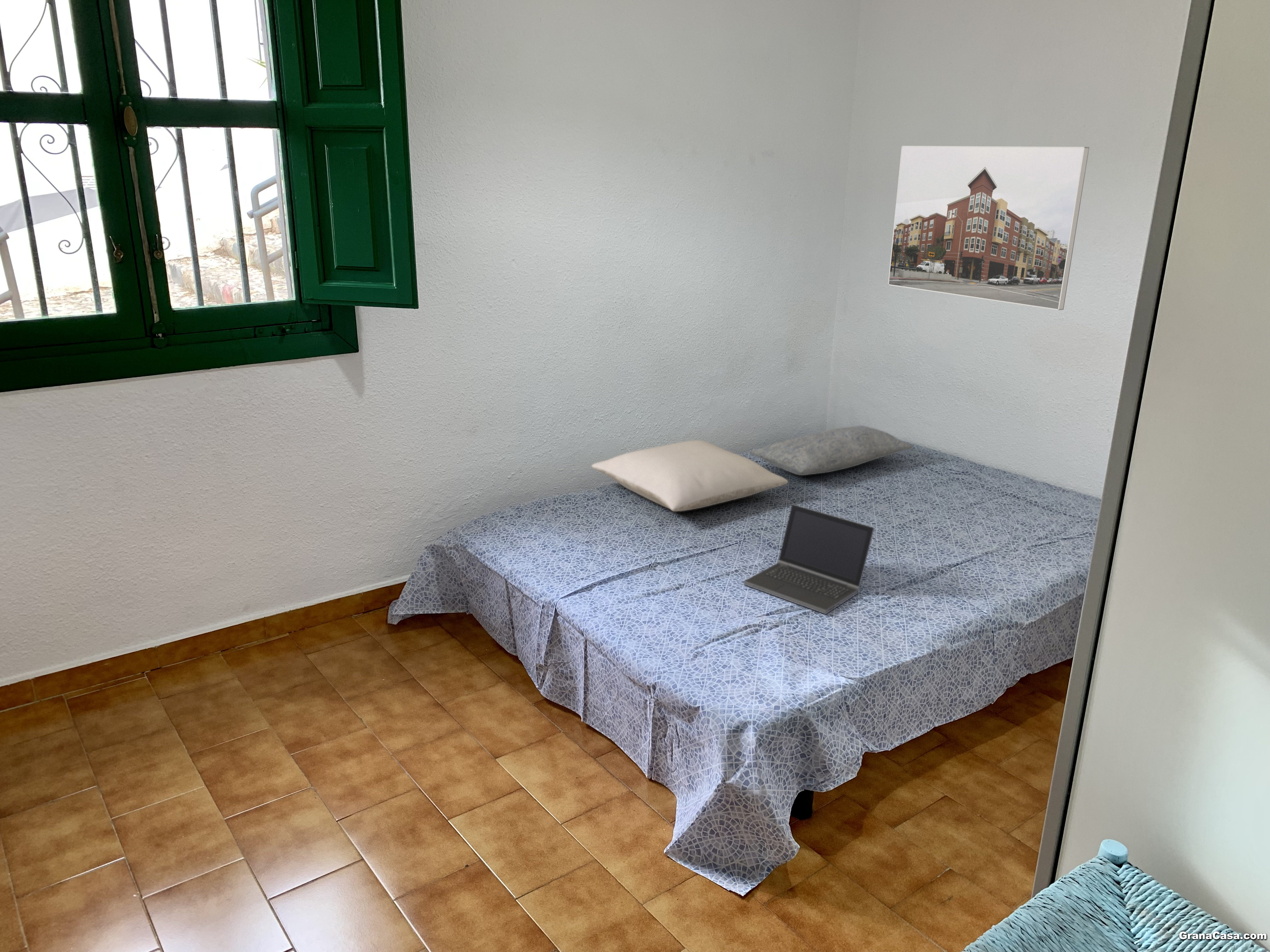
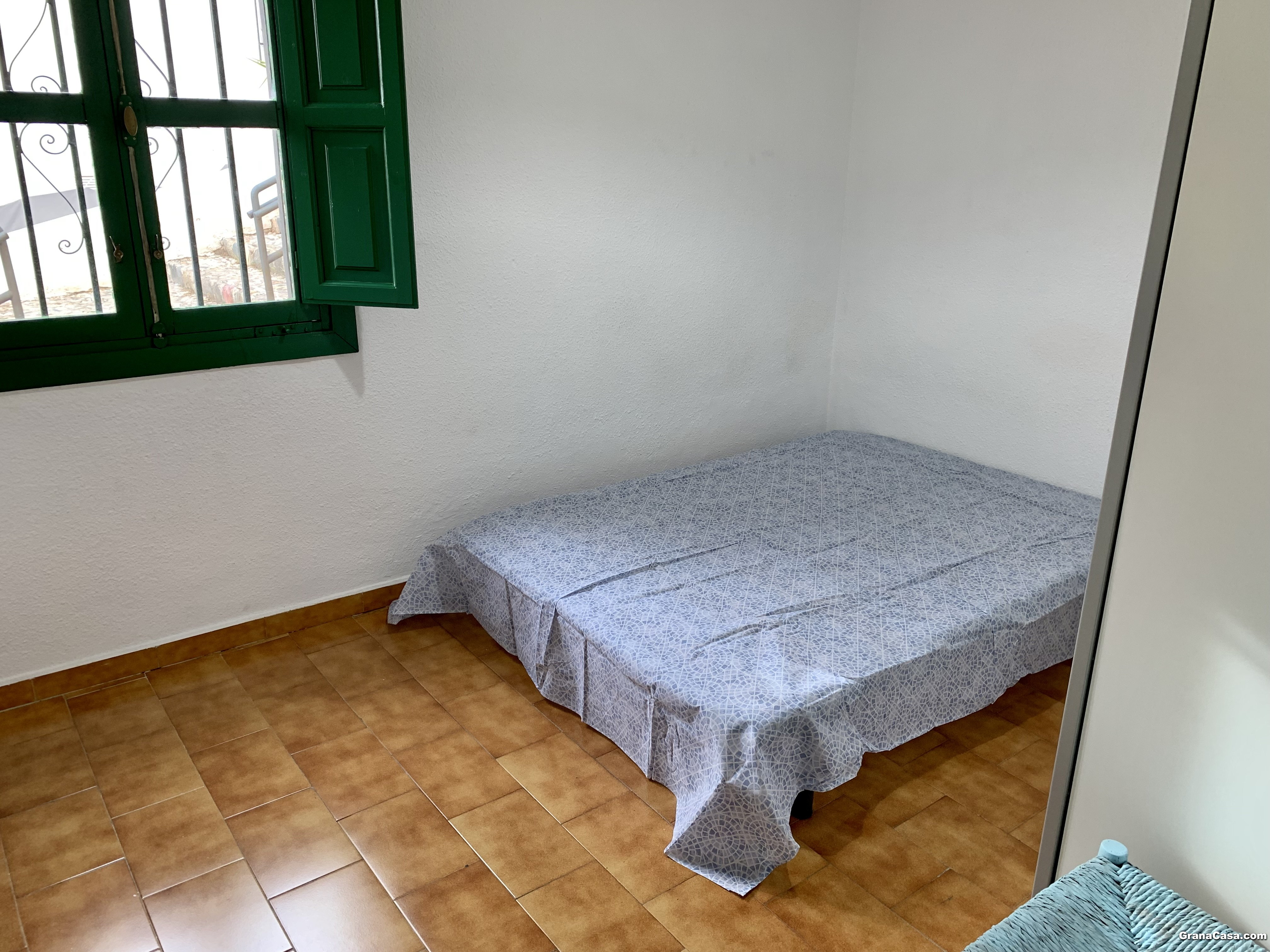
- pillow (689, 474)
- laptop computer (808, 556)
- pillow (832, 450)
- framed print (978, 223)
